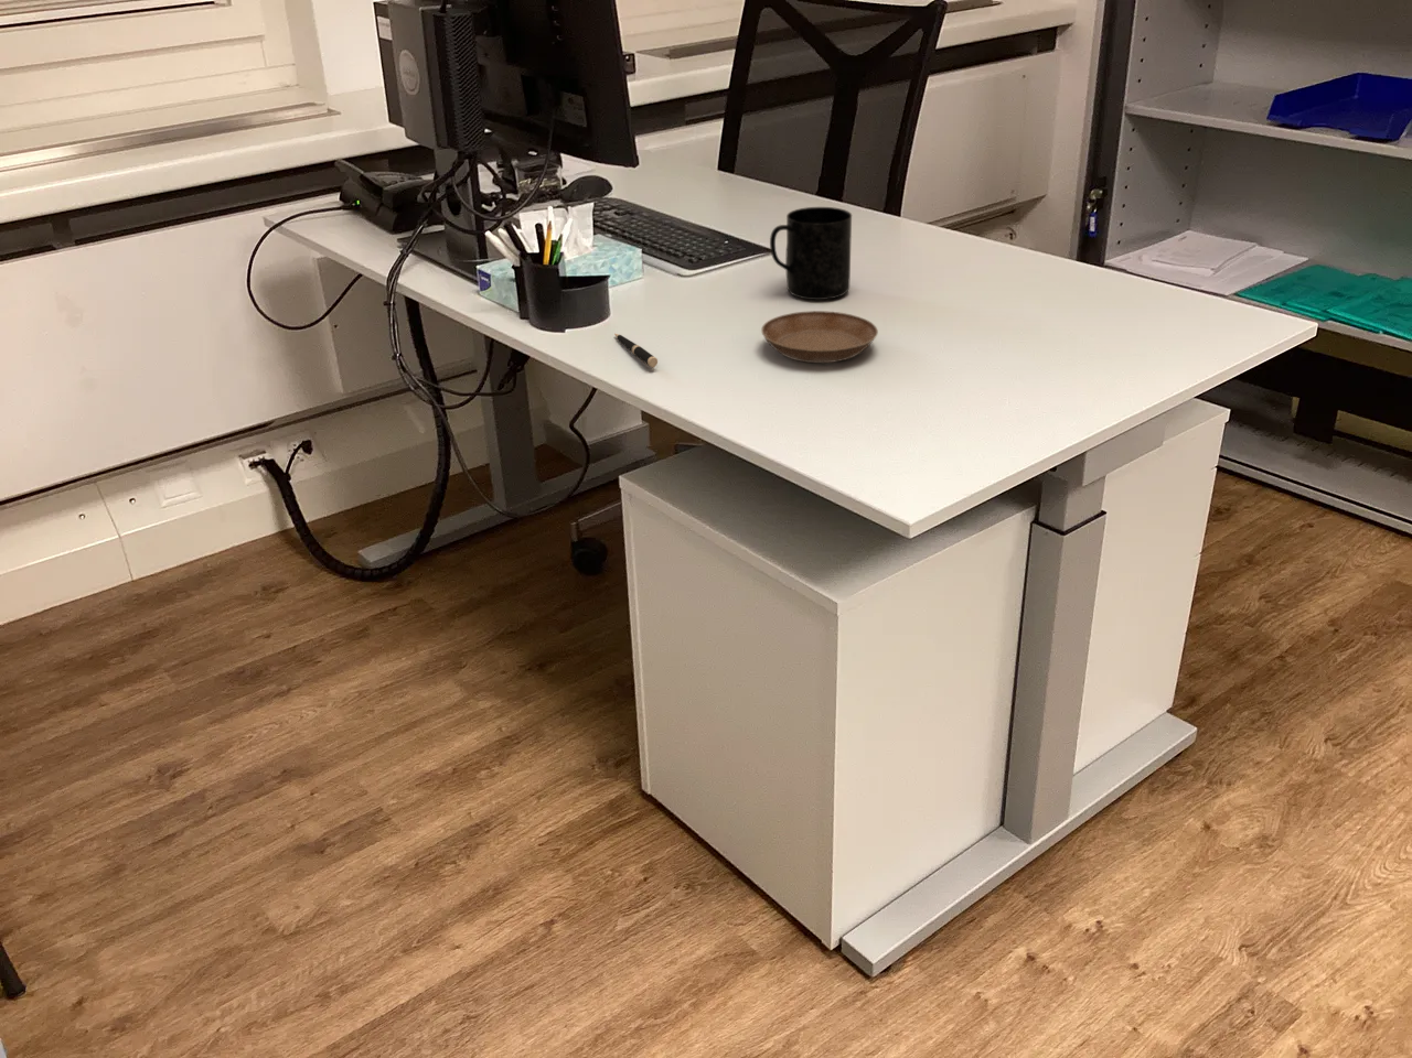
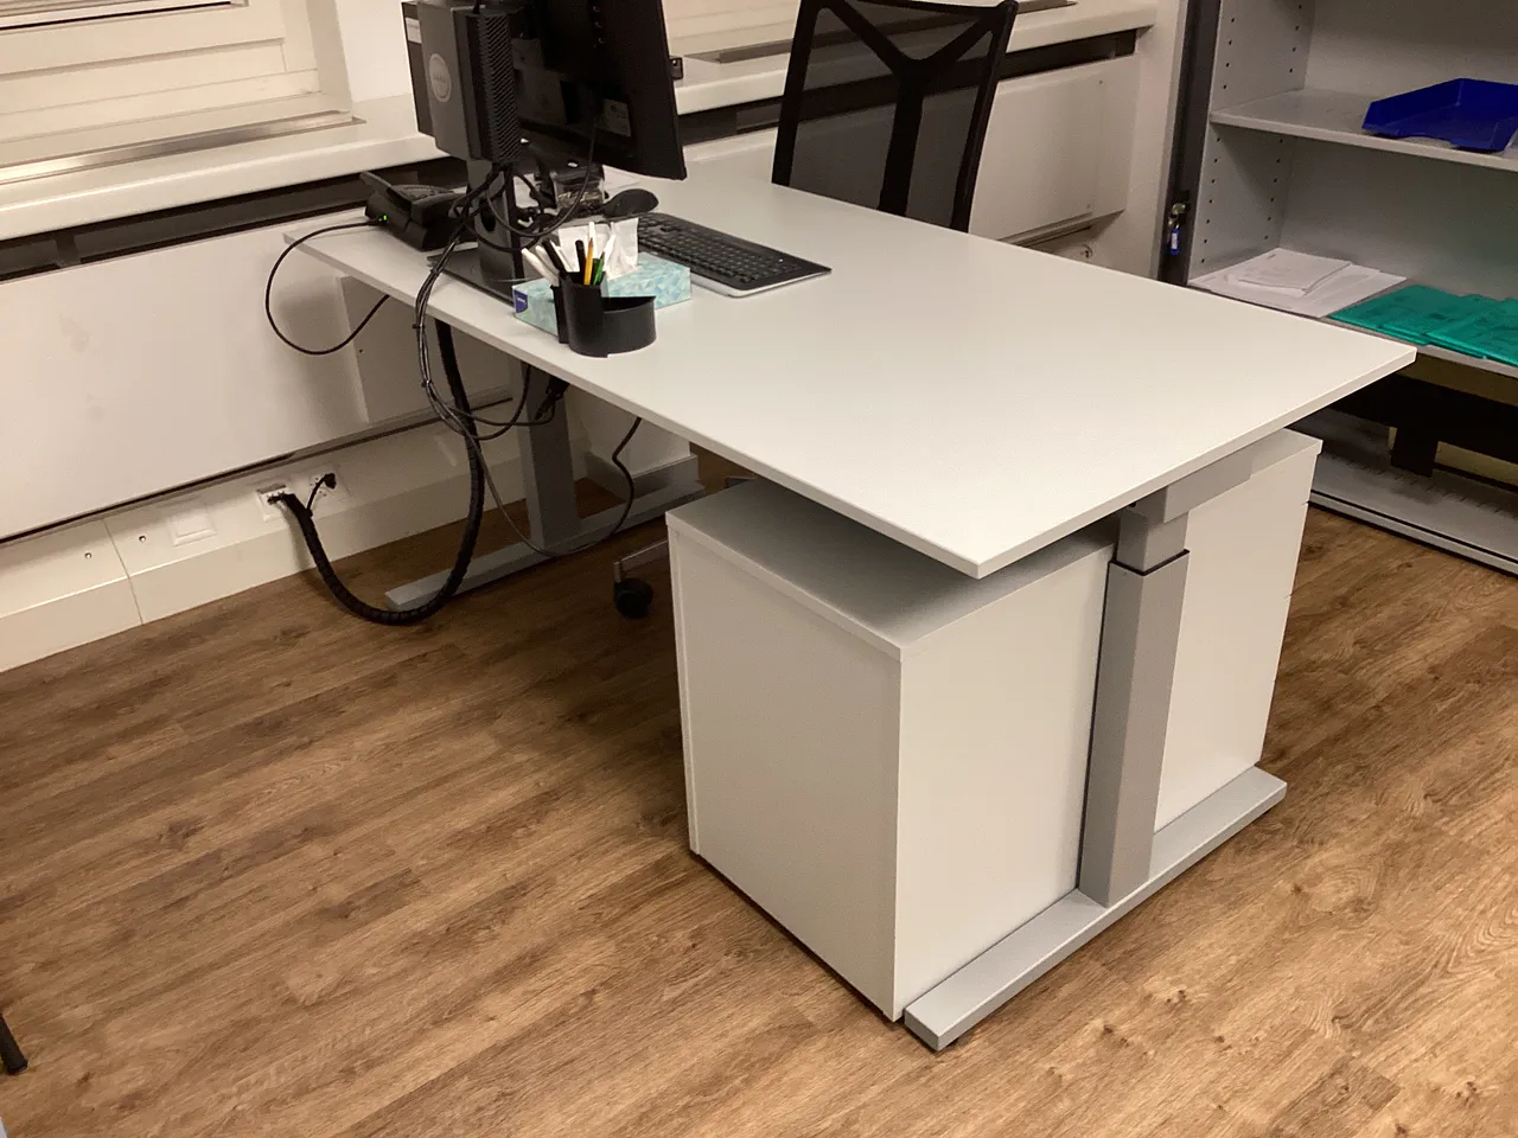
- mug (808, 254)
- pen (634, 346)
- saucer (818, 338)
